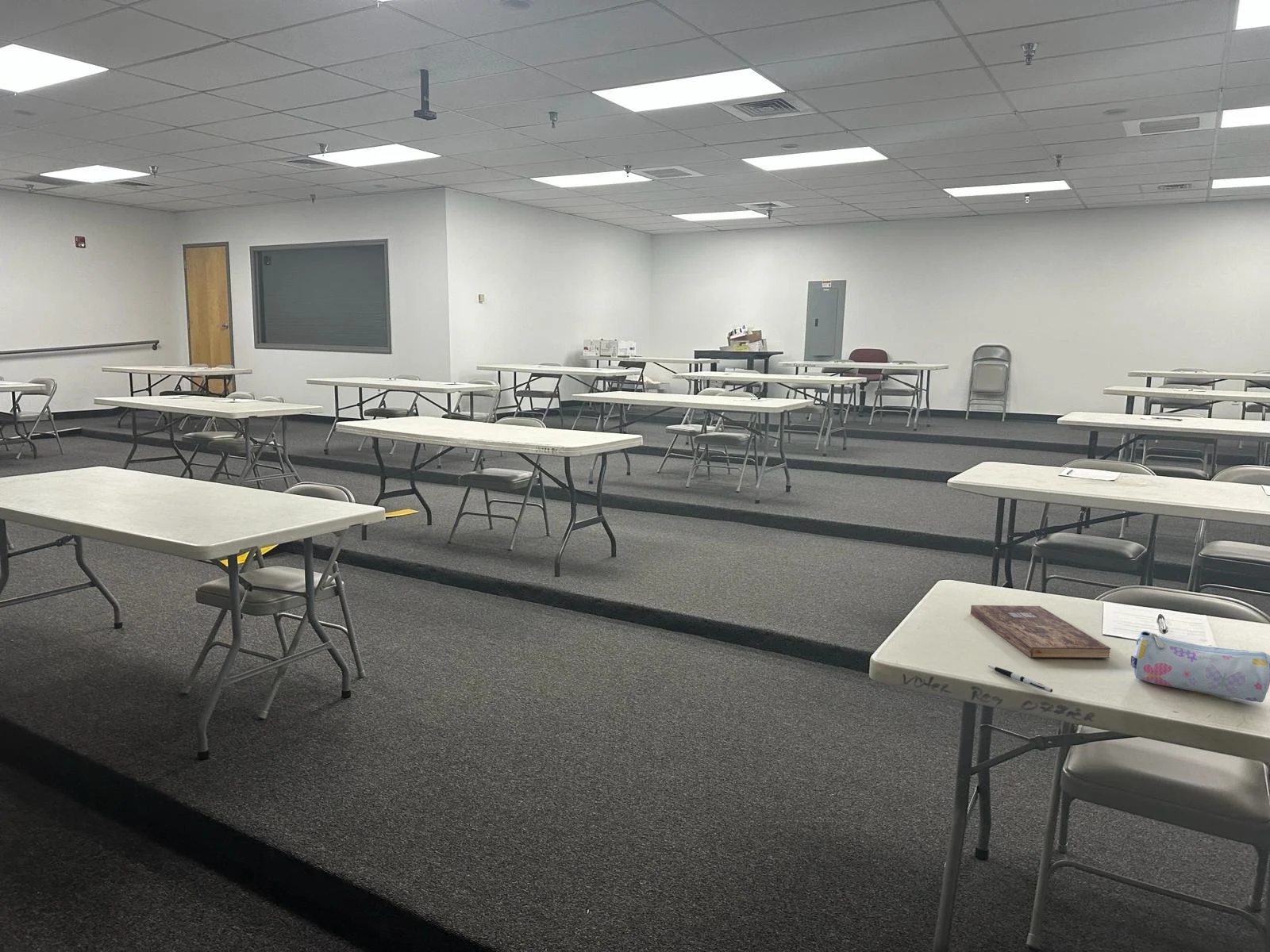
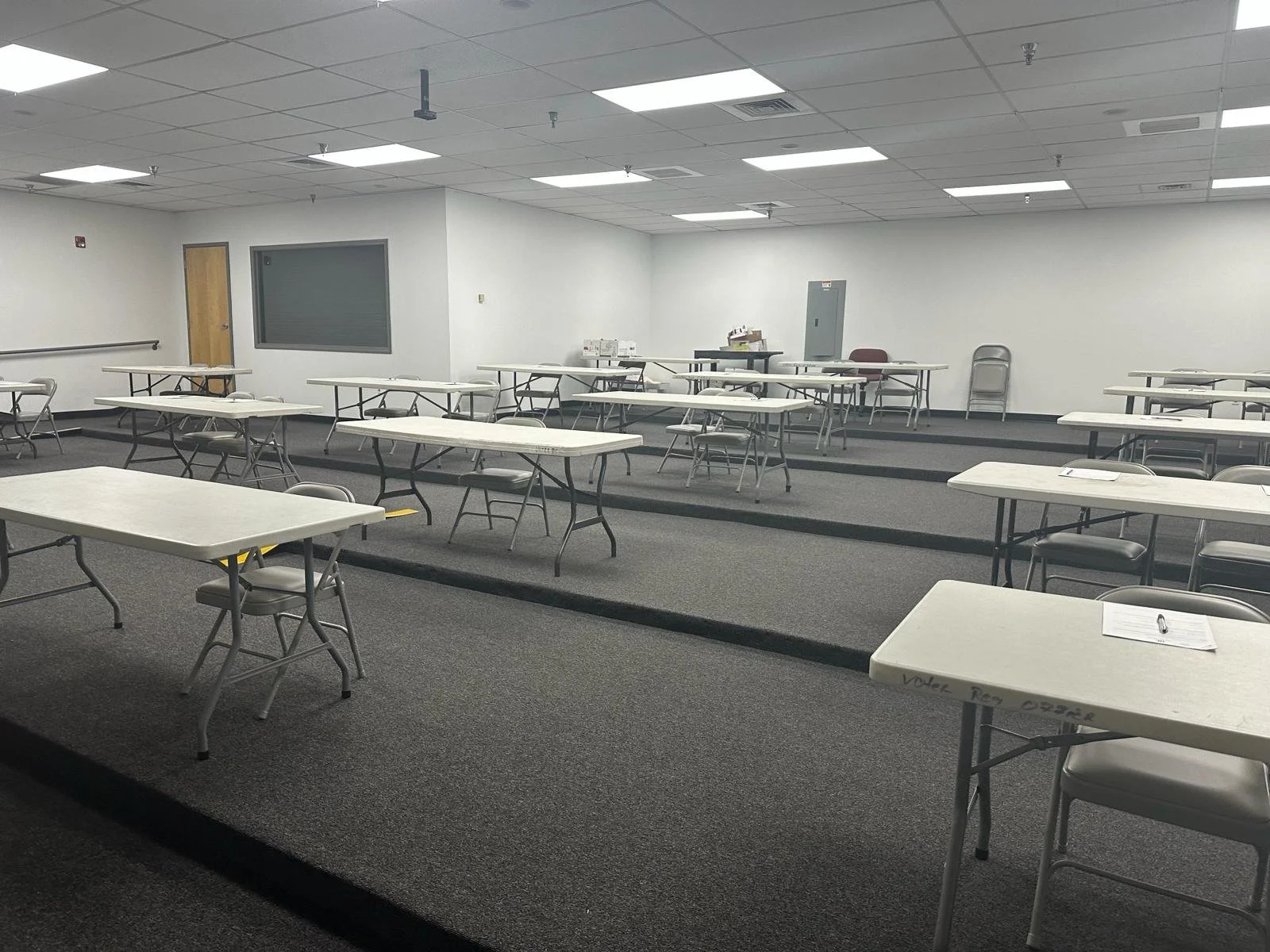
- pencil case (1199, 665)
- pen (1018, 678)
- bible (1037, 631)
